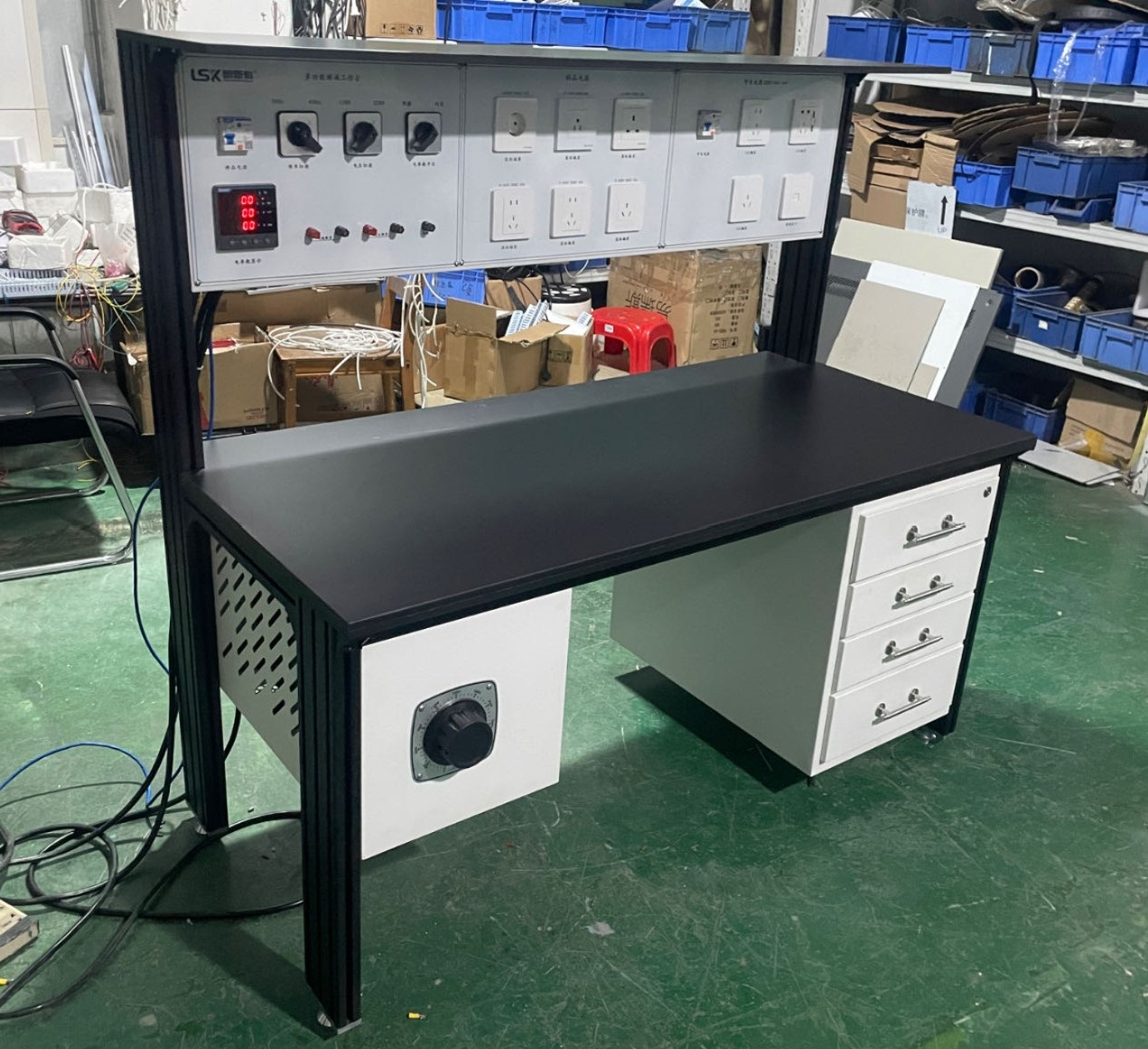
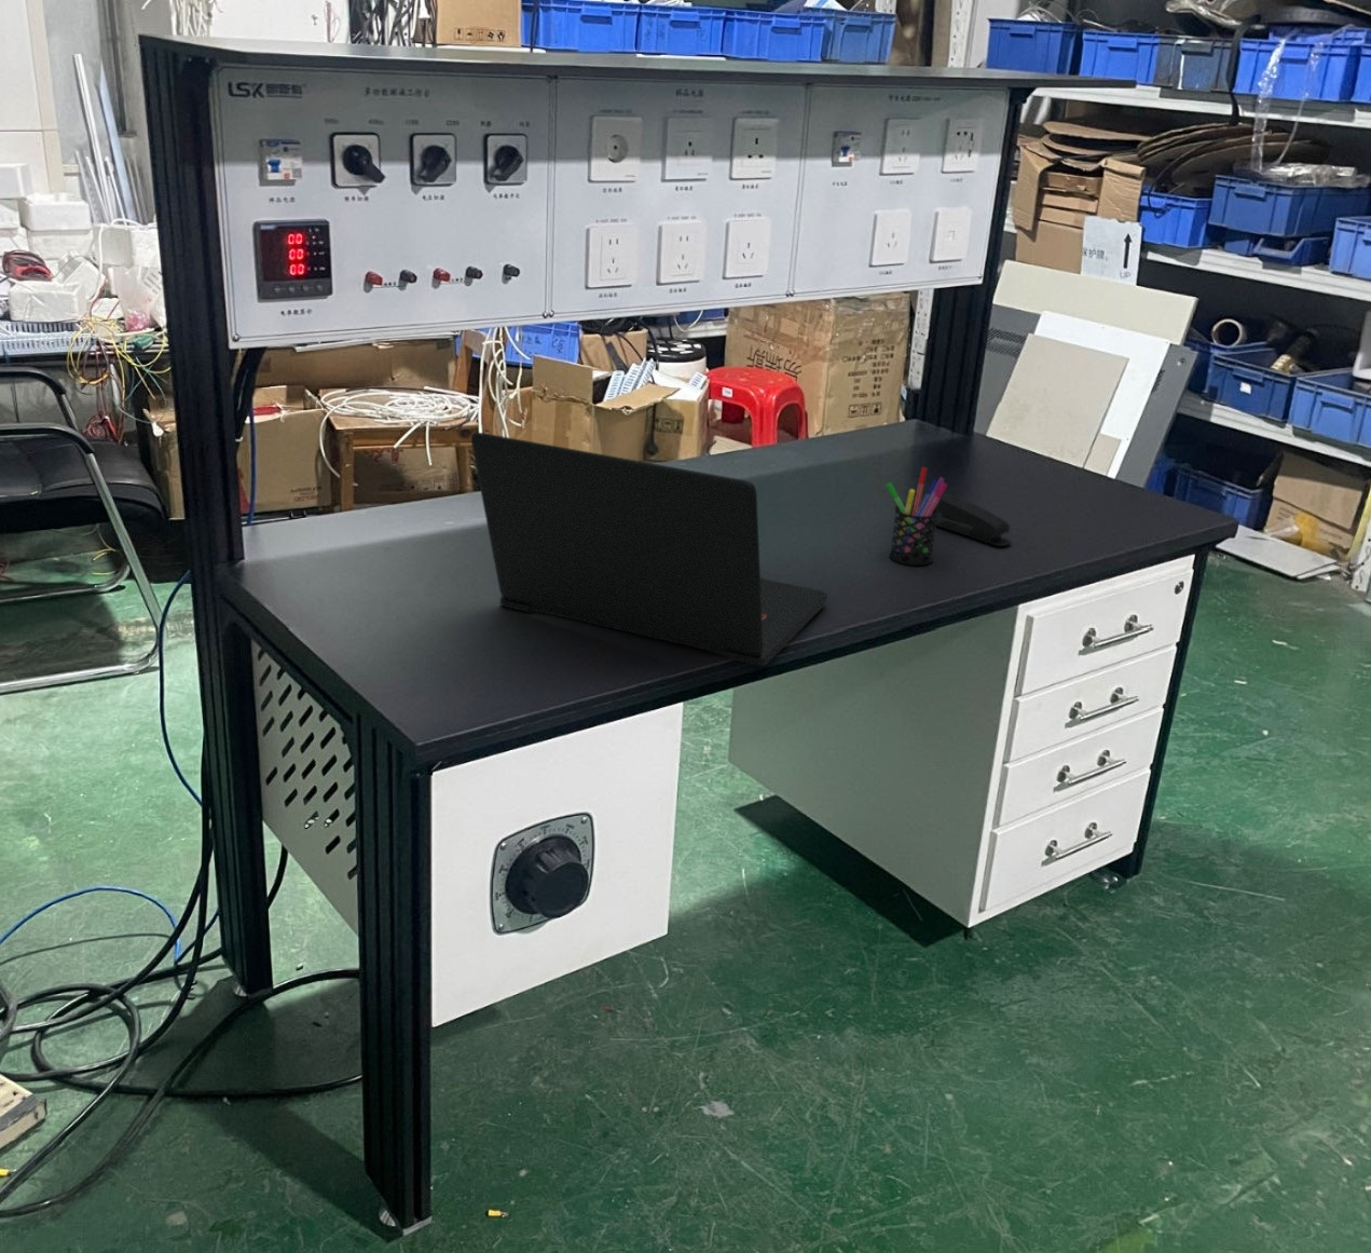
+ laptop (660, 522)
+ stapler (973, 518)
+ pen holder (911, 514)
